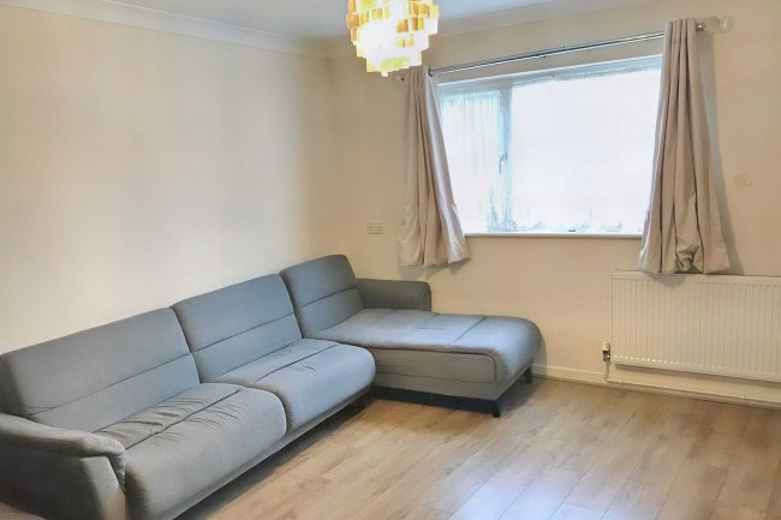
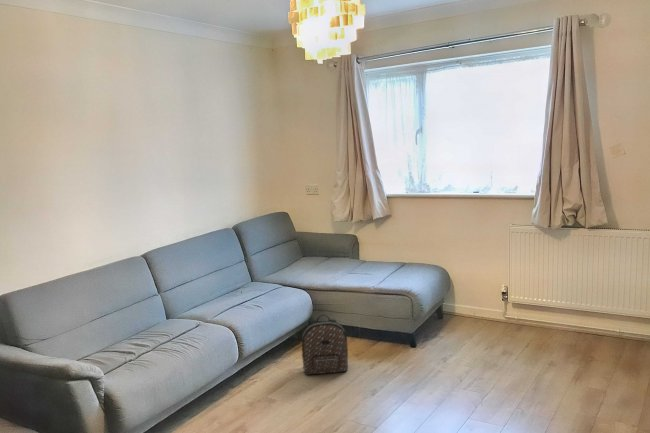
+ backpack (323, 342)
